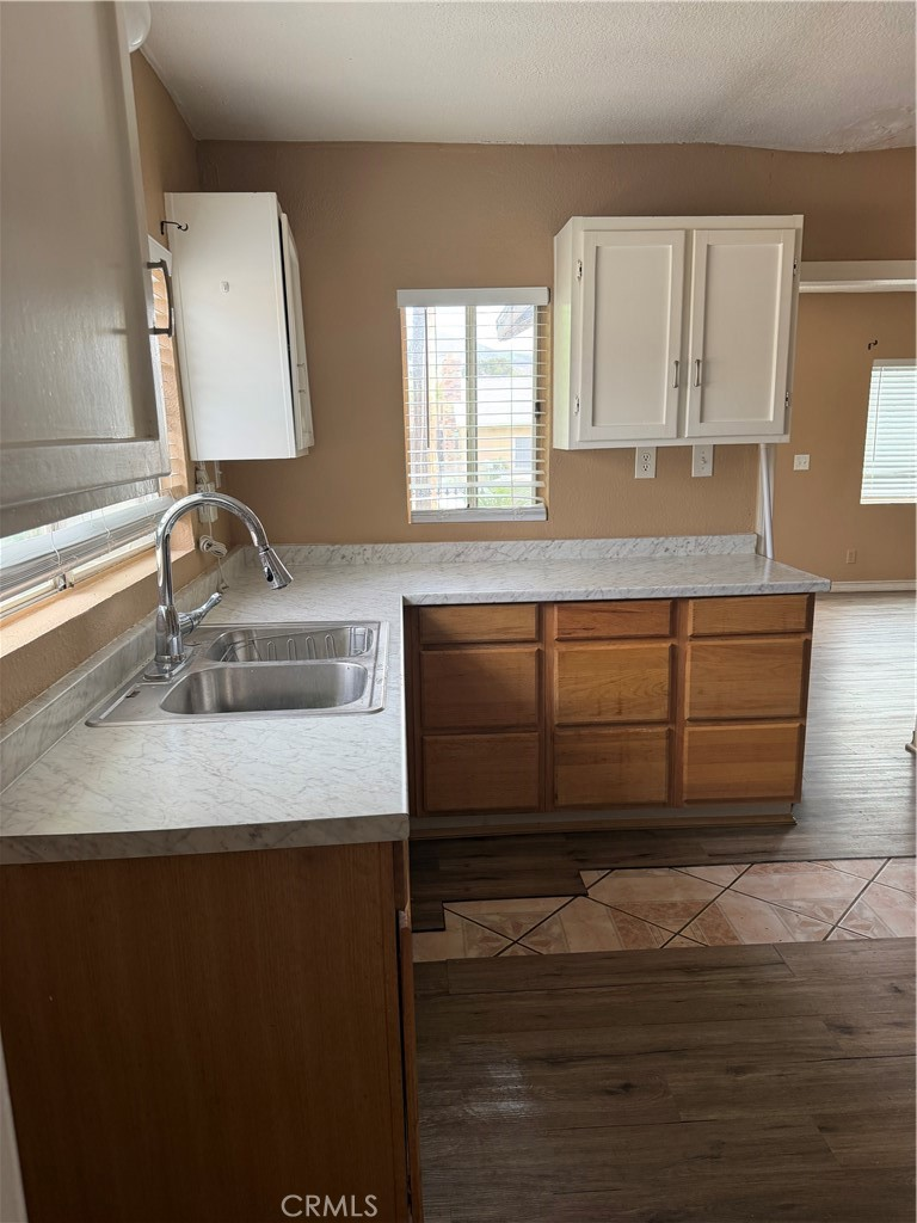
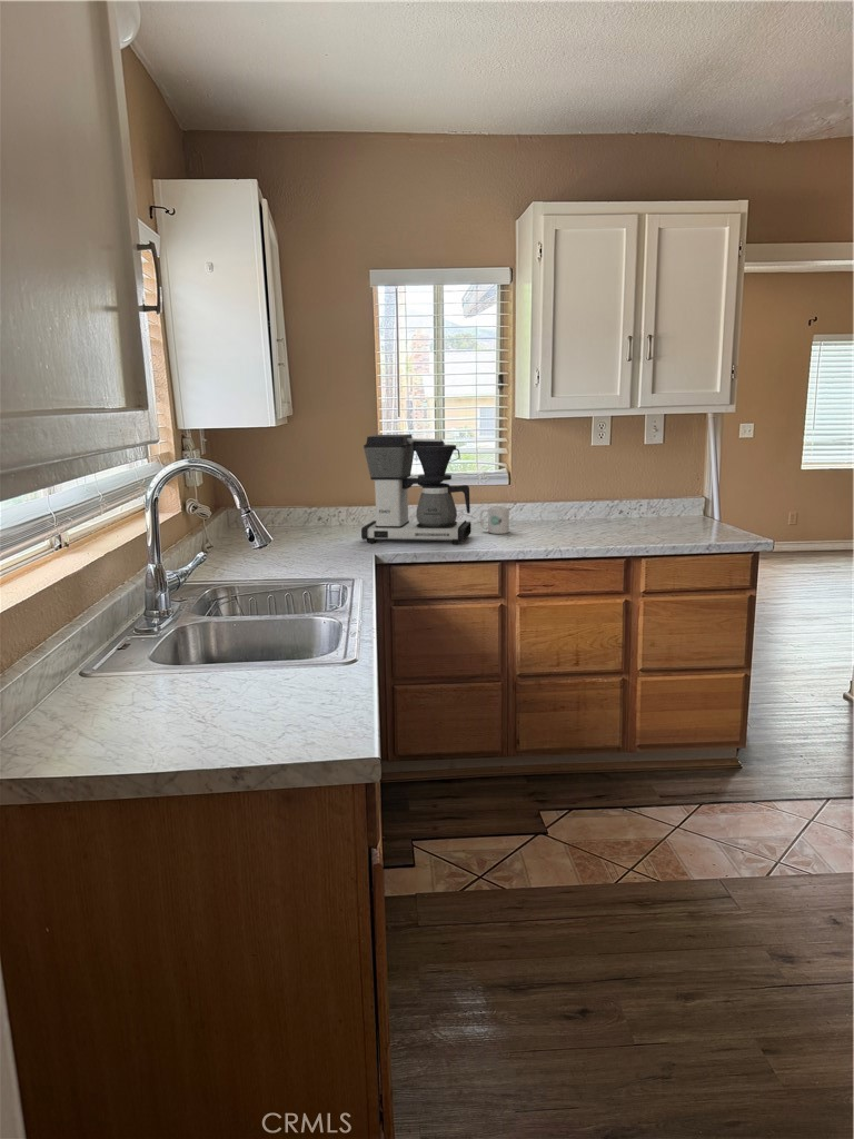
+ mug (494, 519)
+ coffee maker (419, 485)
